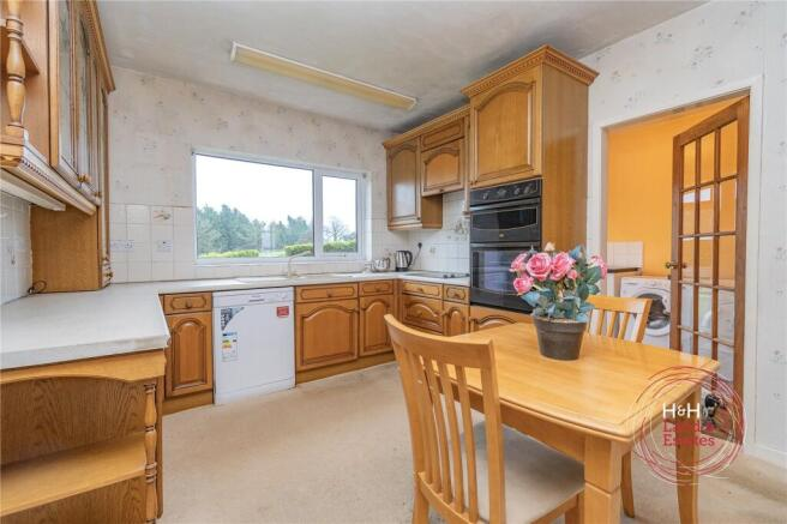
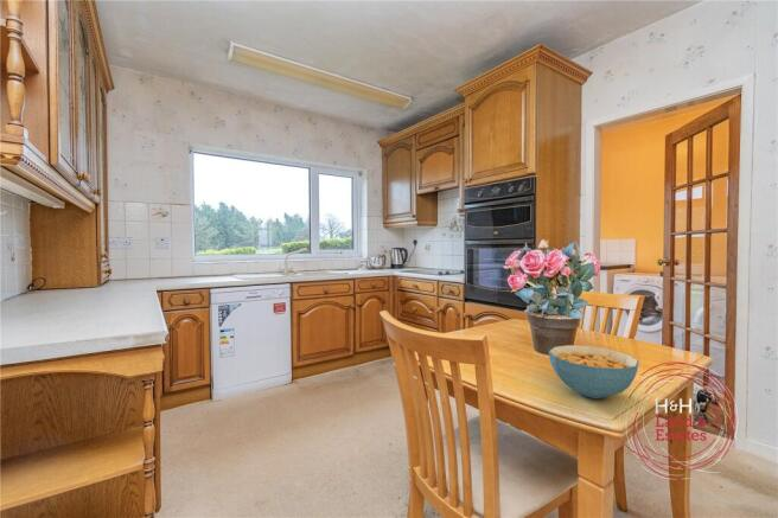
+ cereal bowl (591, 375)
